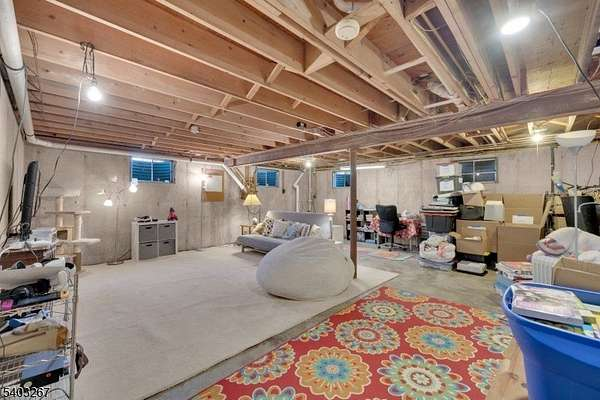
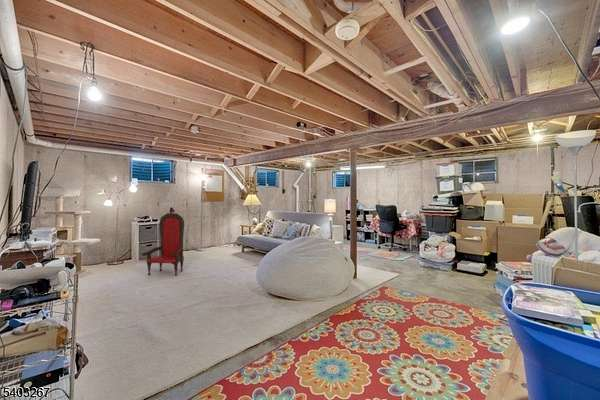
+ armchair (164, 244)
